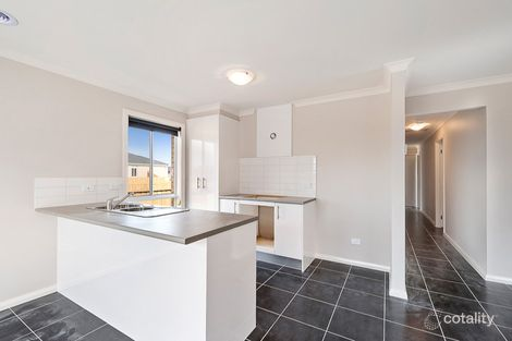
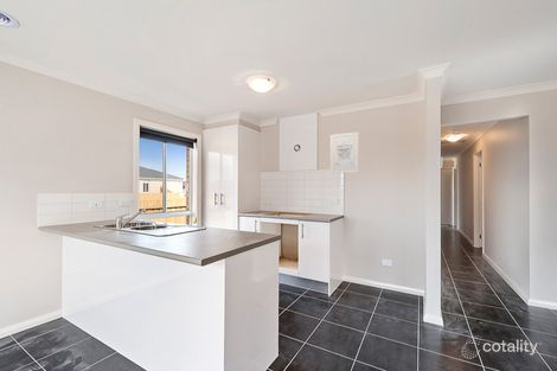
+ wall art (344, 153)
